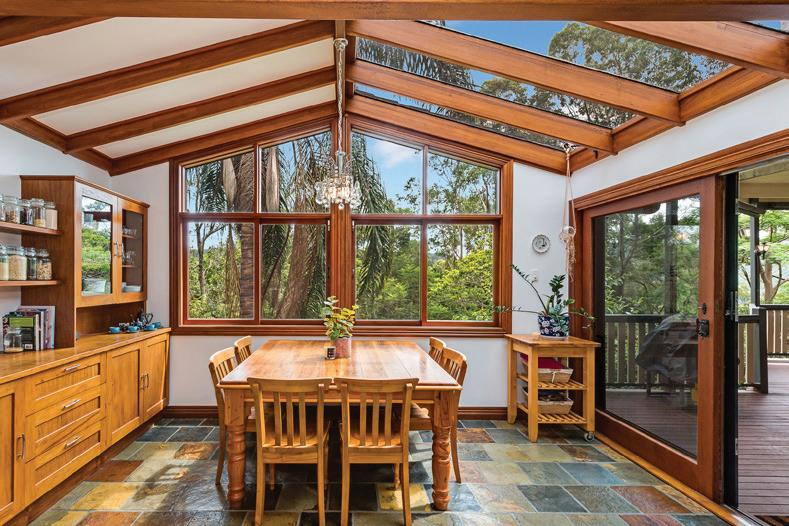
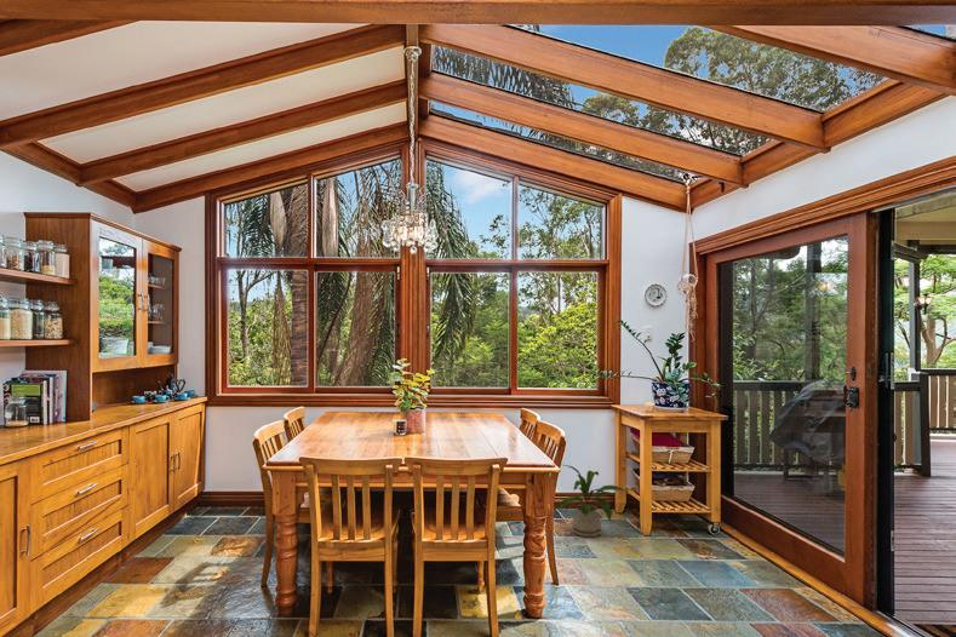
+ house plant (591, 501)
